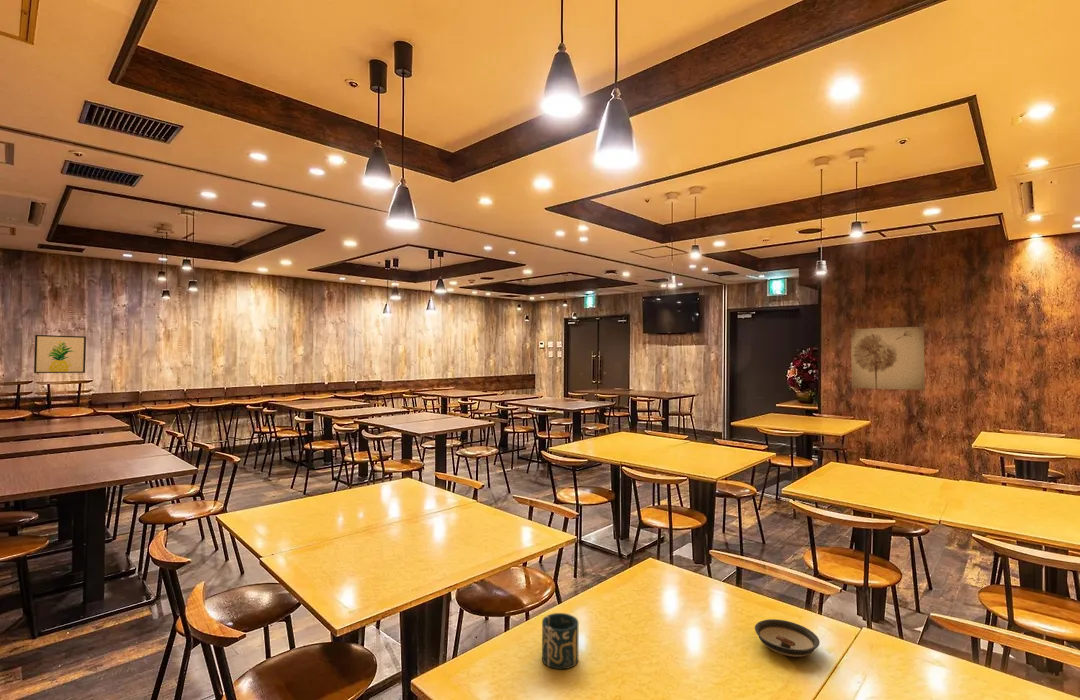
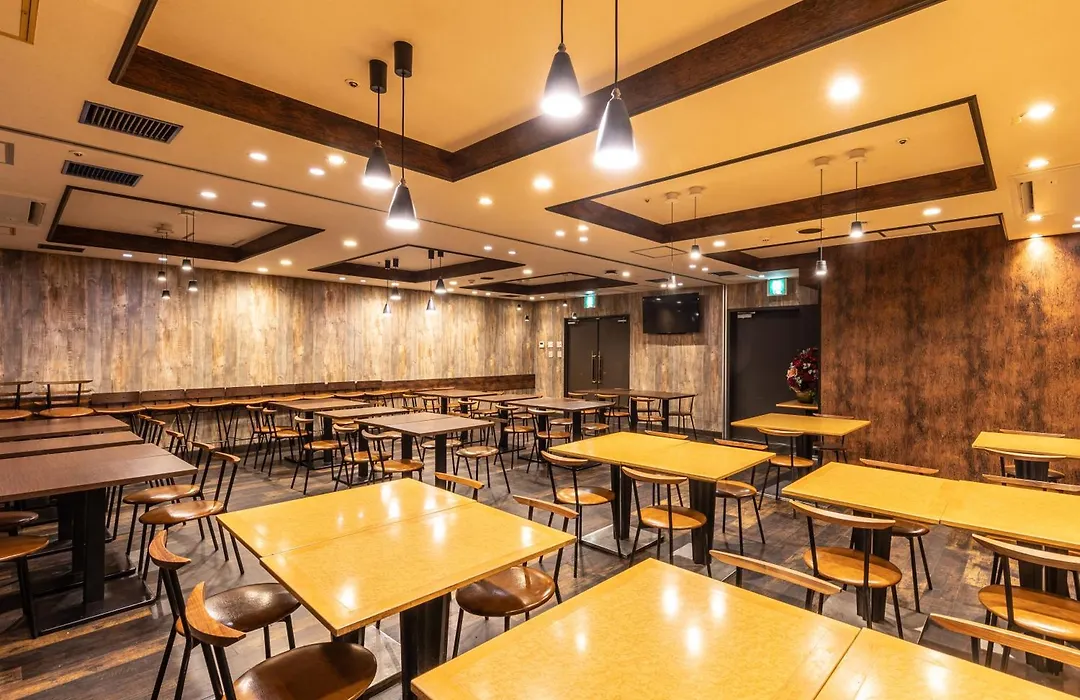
- cup (559, 636)
- saucer (786, 641)
- wall art (886, 358)
- wall art (60, 354)
